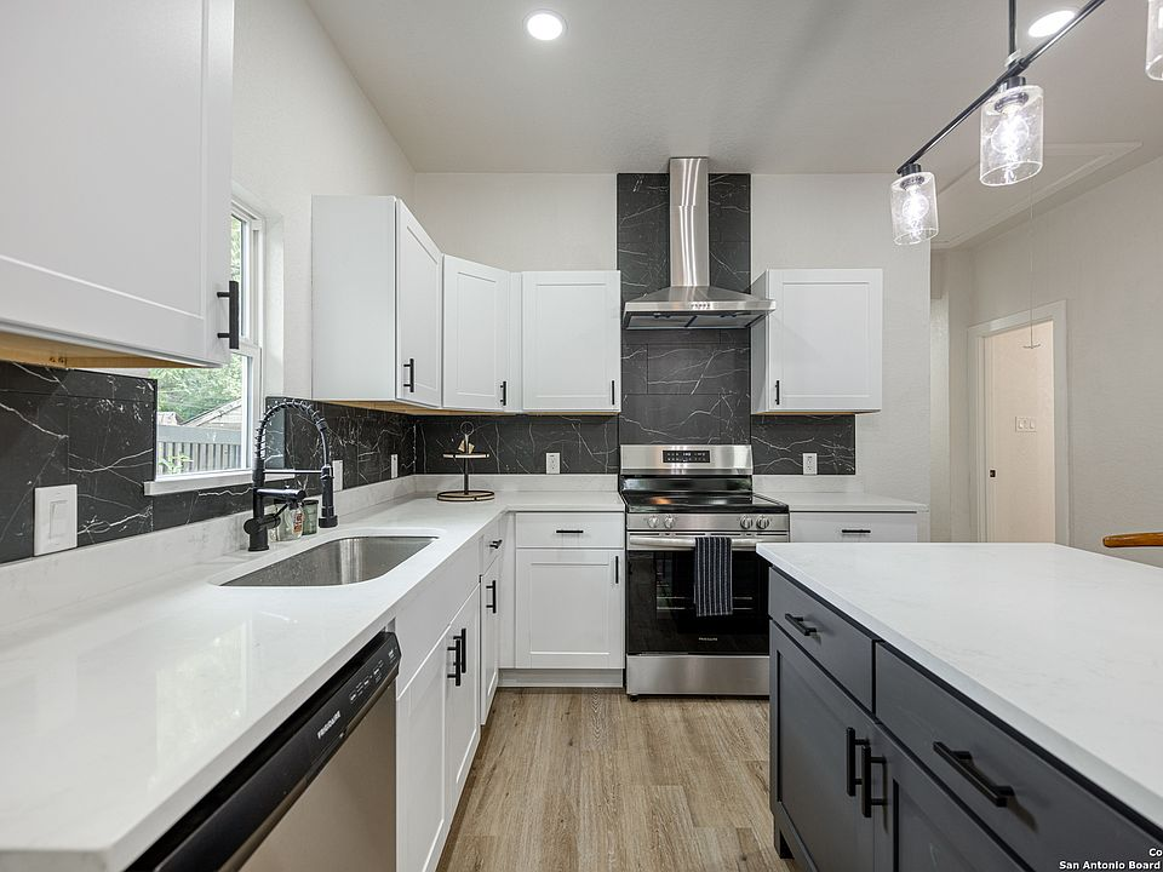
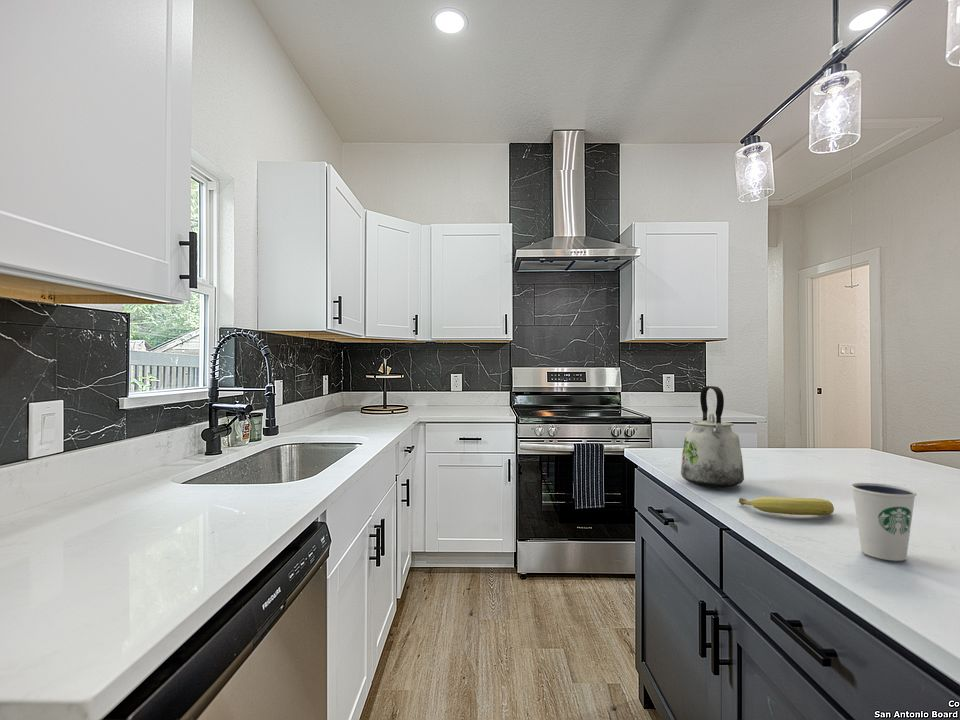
+ fruit (787, 503)
+ kettle (708, 433)
+ dixie cup (883, 521)
